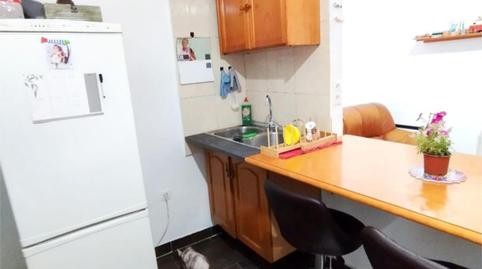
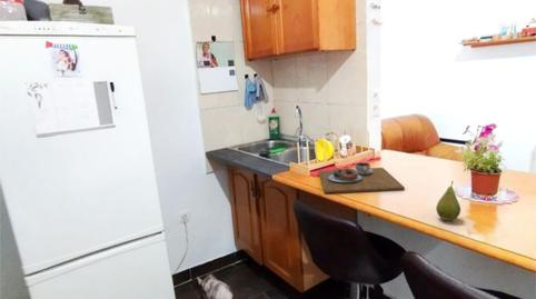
+ fruit (448, 201)
+ placemat (356, 172)
